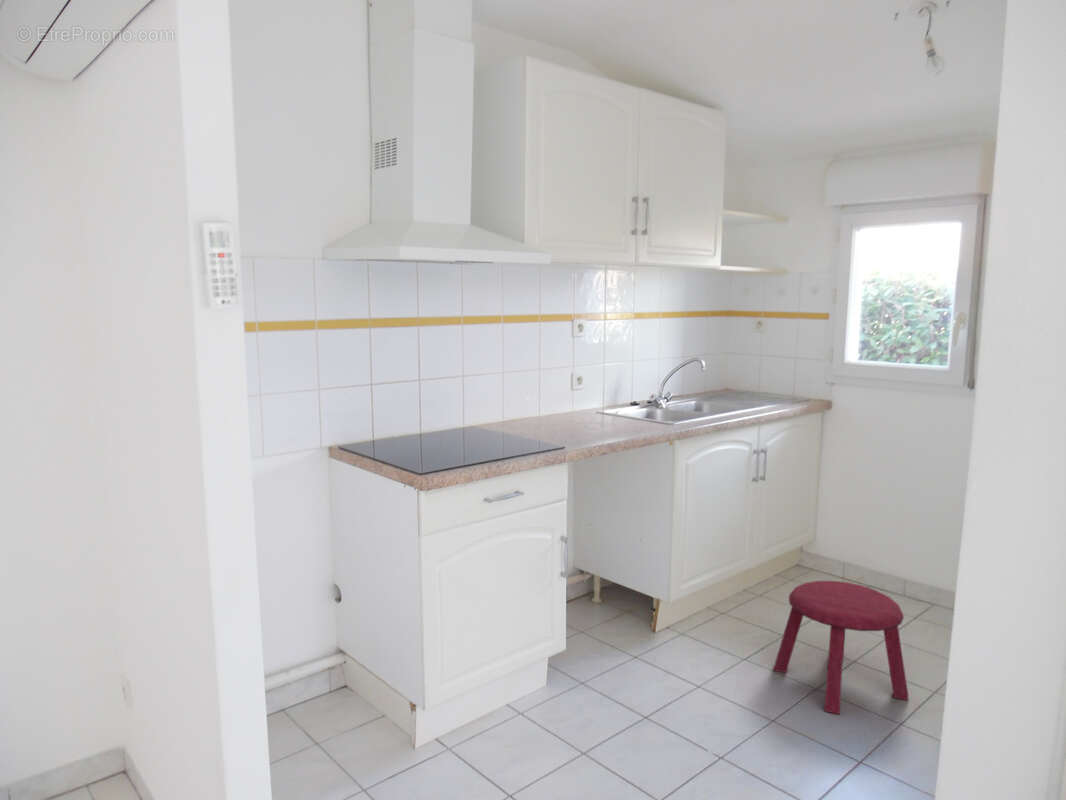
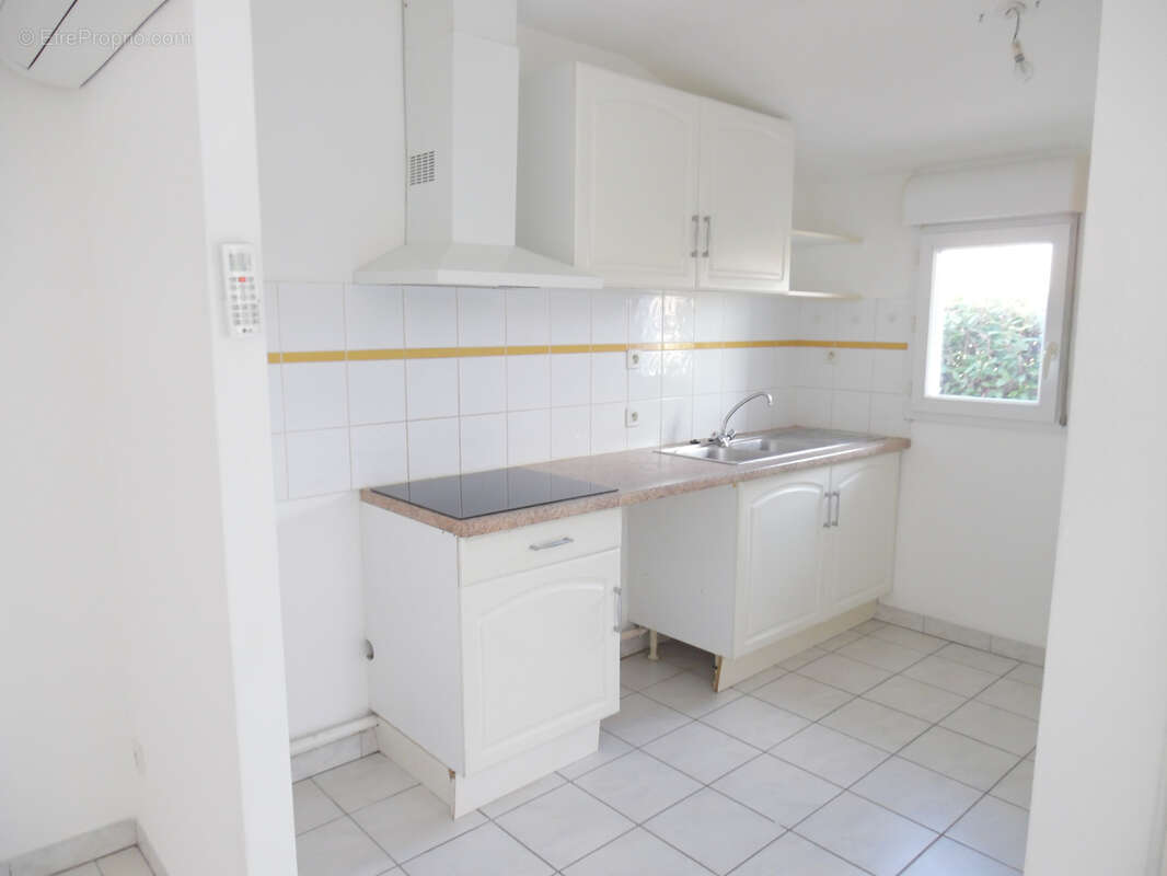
- stool (841, 640)
